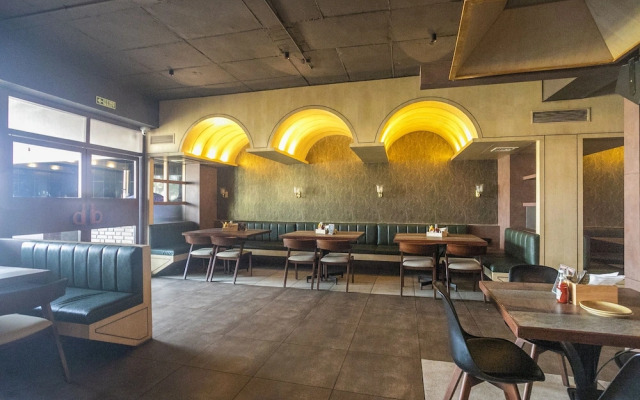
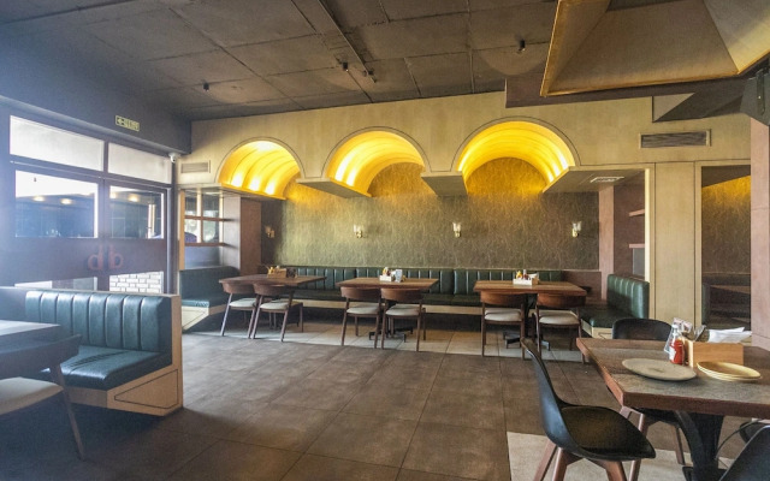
+ plate (657, 369)
